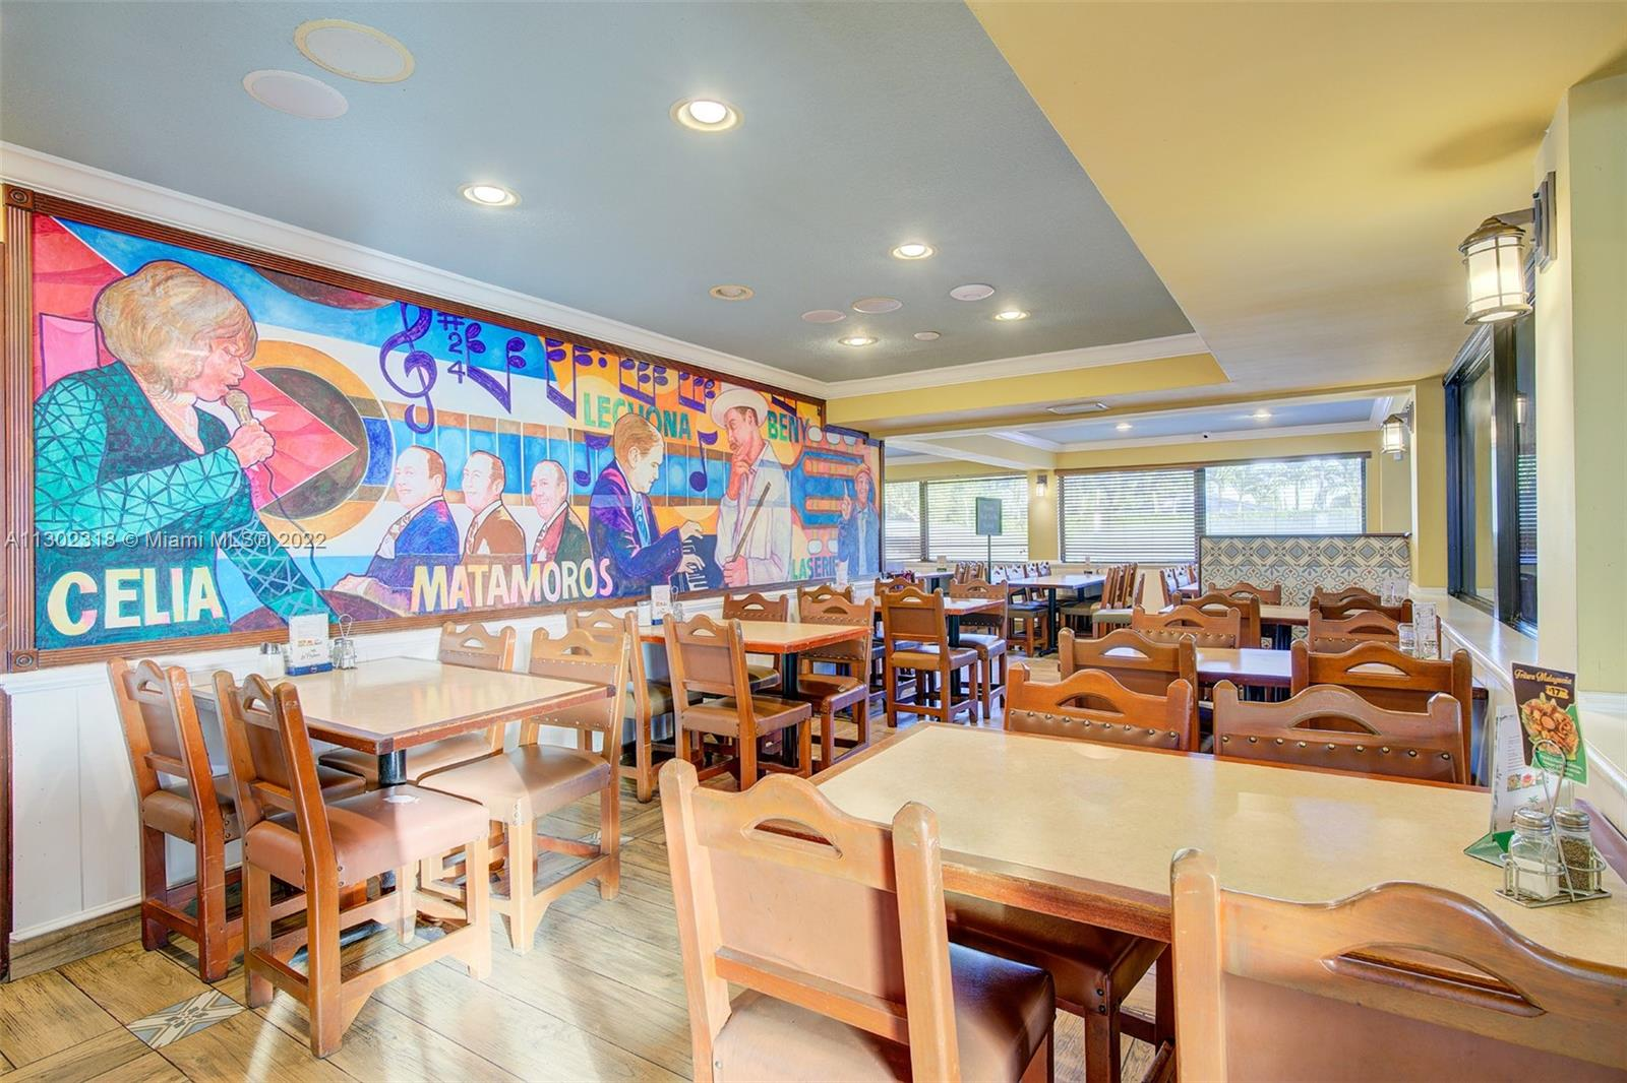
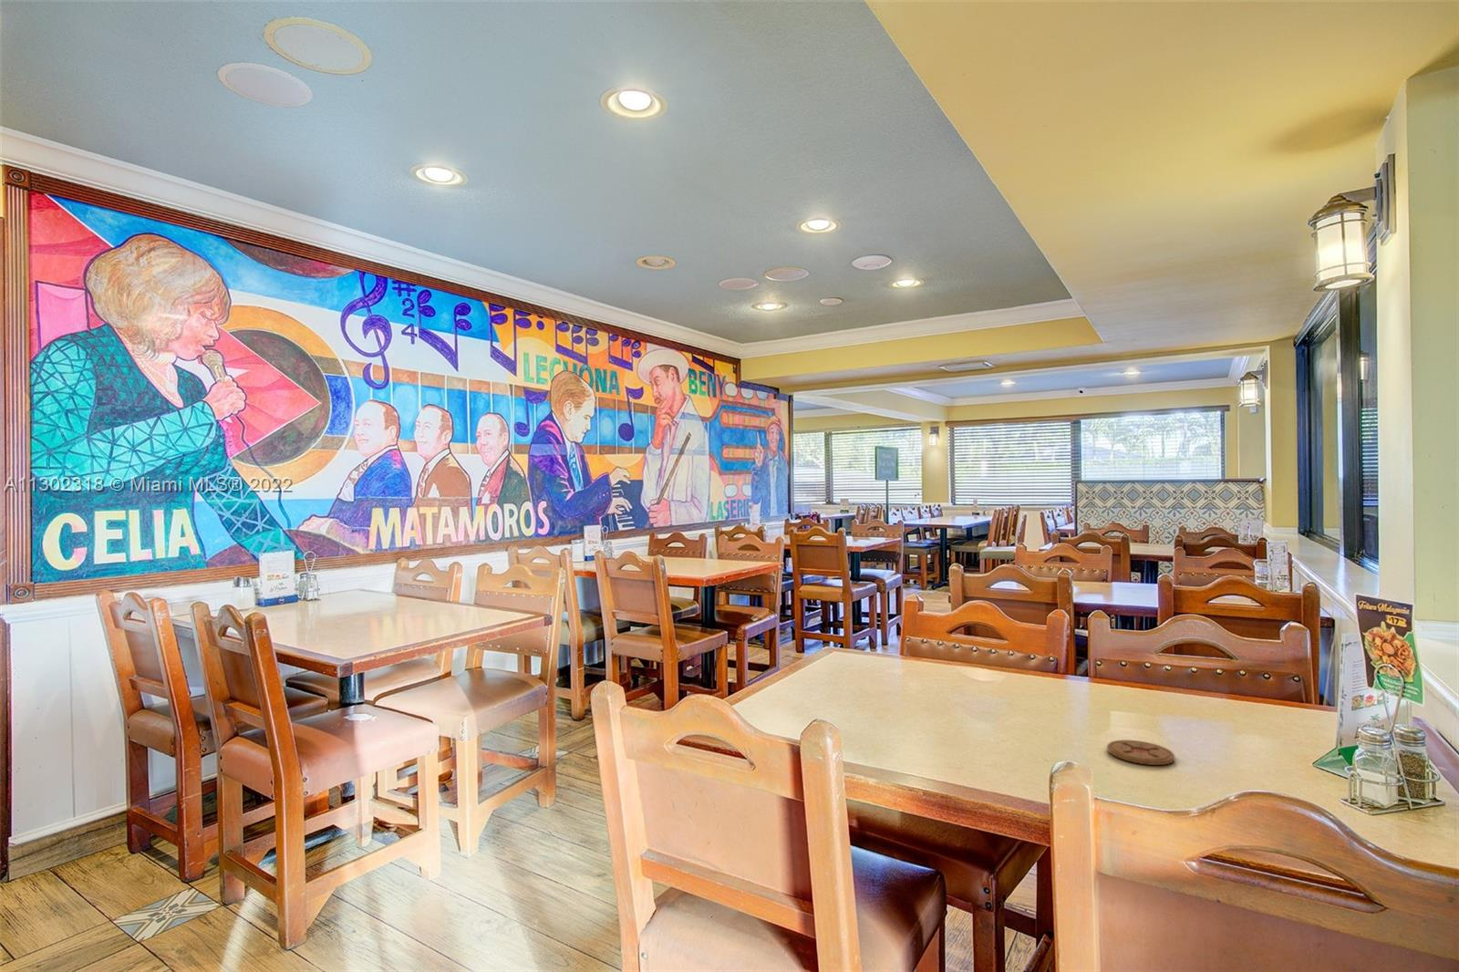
+ coaster (1140, 752)
